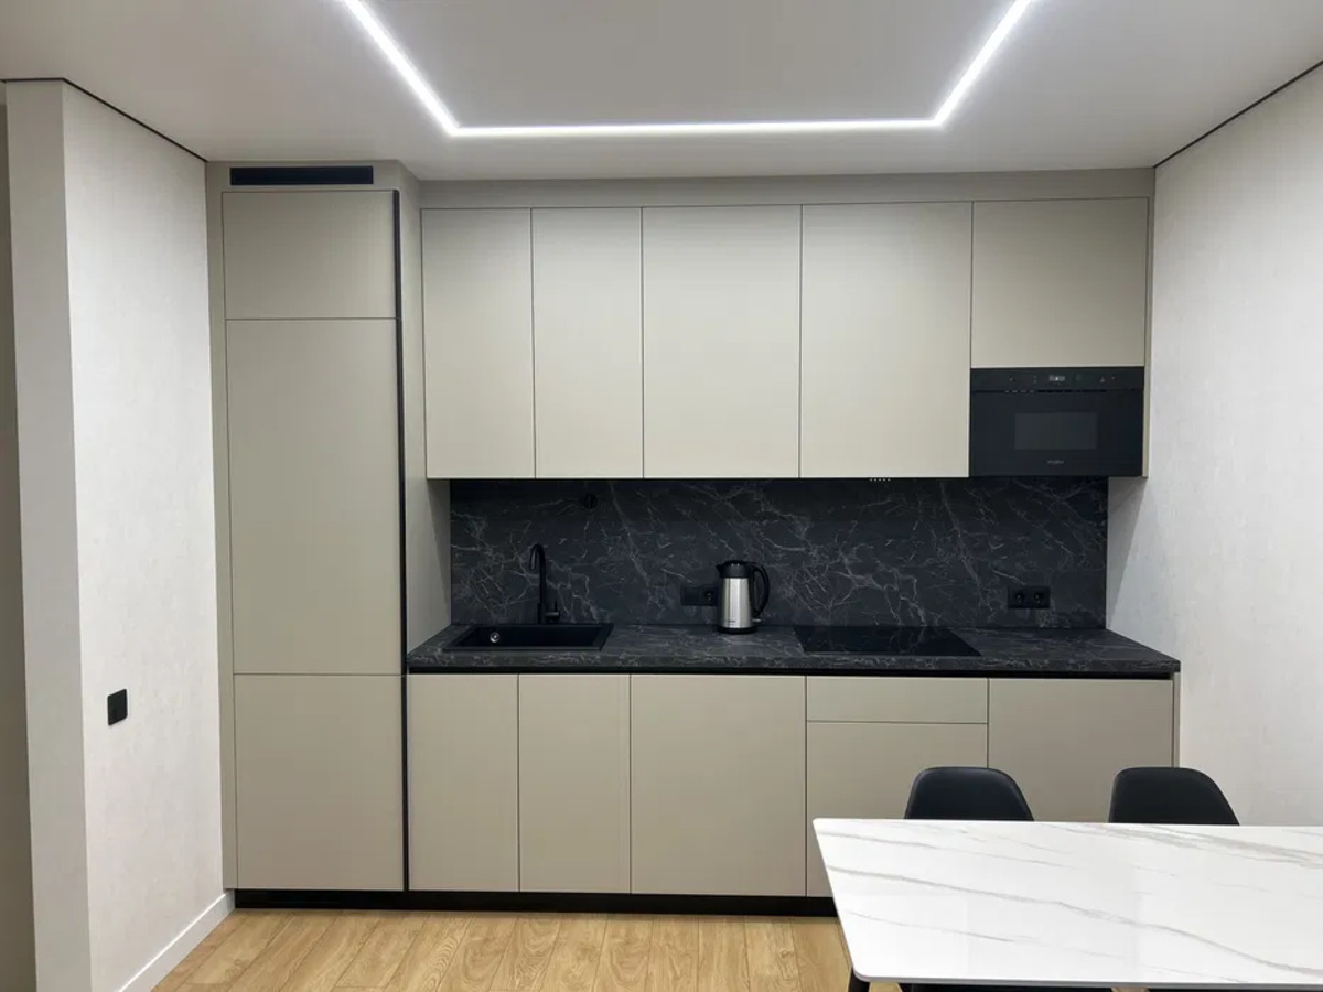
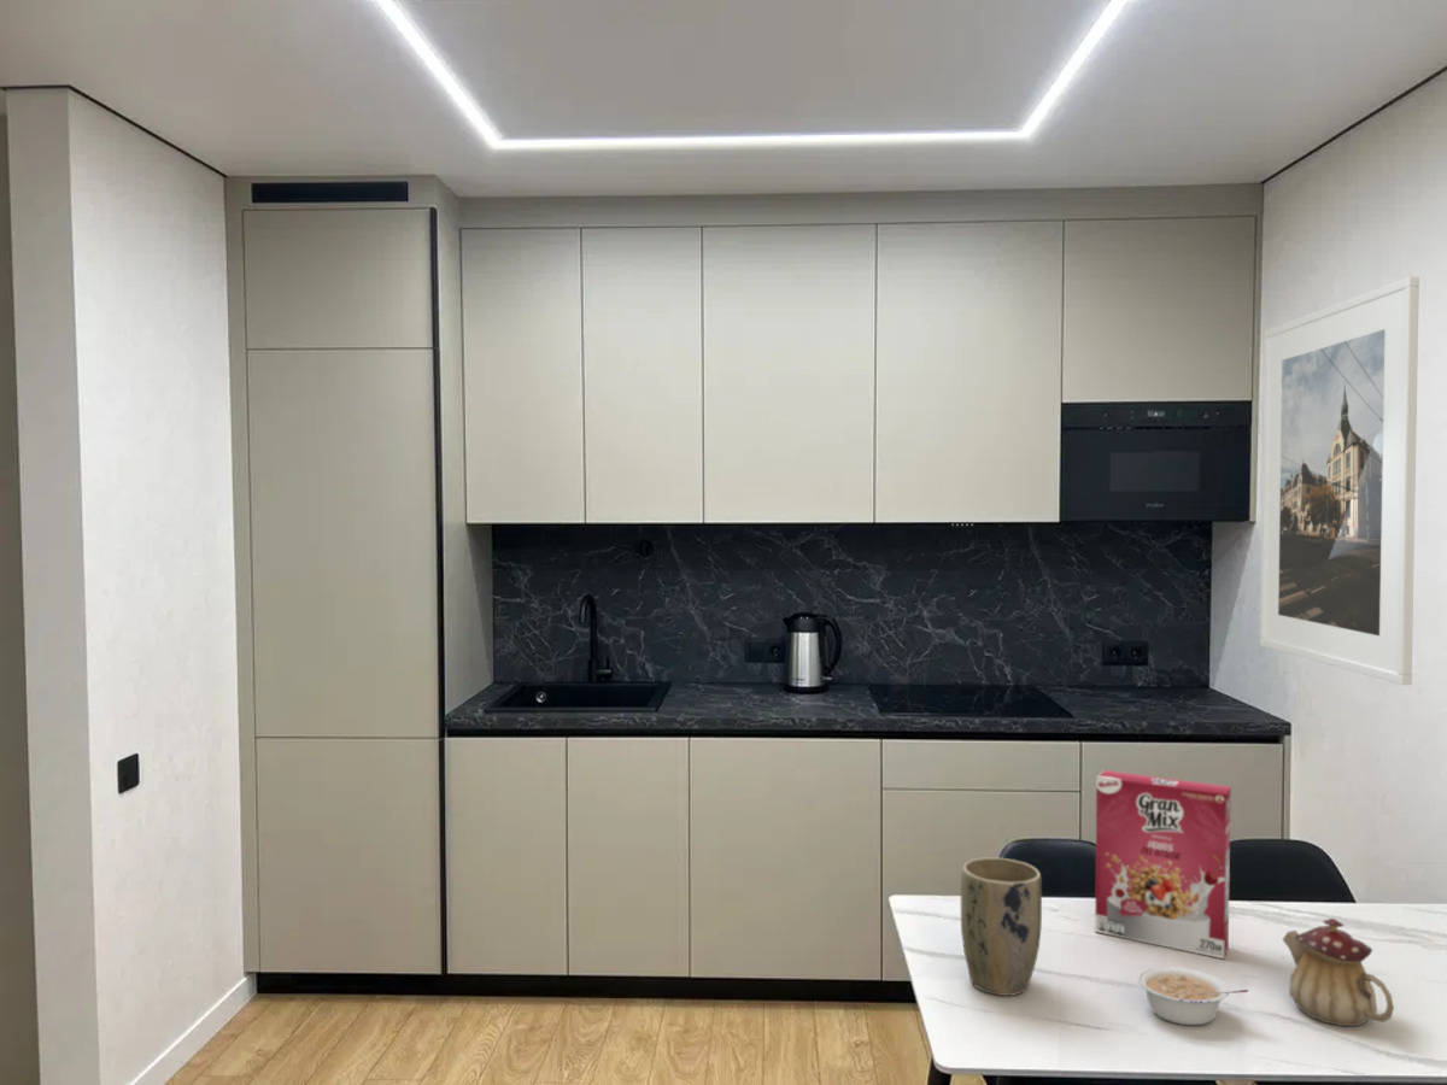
+ teapot (1337, 967)
+ cereal box (1161, 860)
+ plant pot (1000, 926)
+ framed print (1328, 486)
+ legume (1185, 995)
